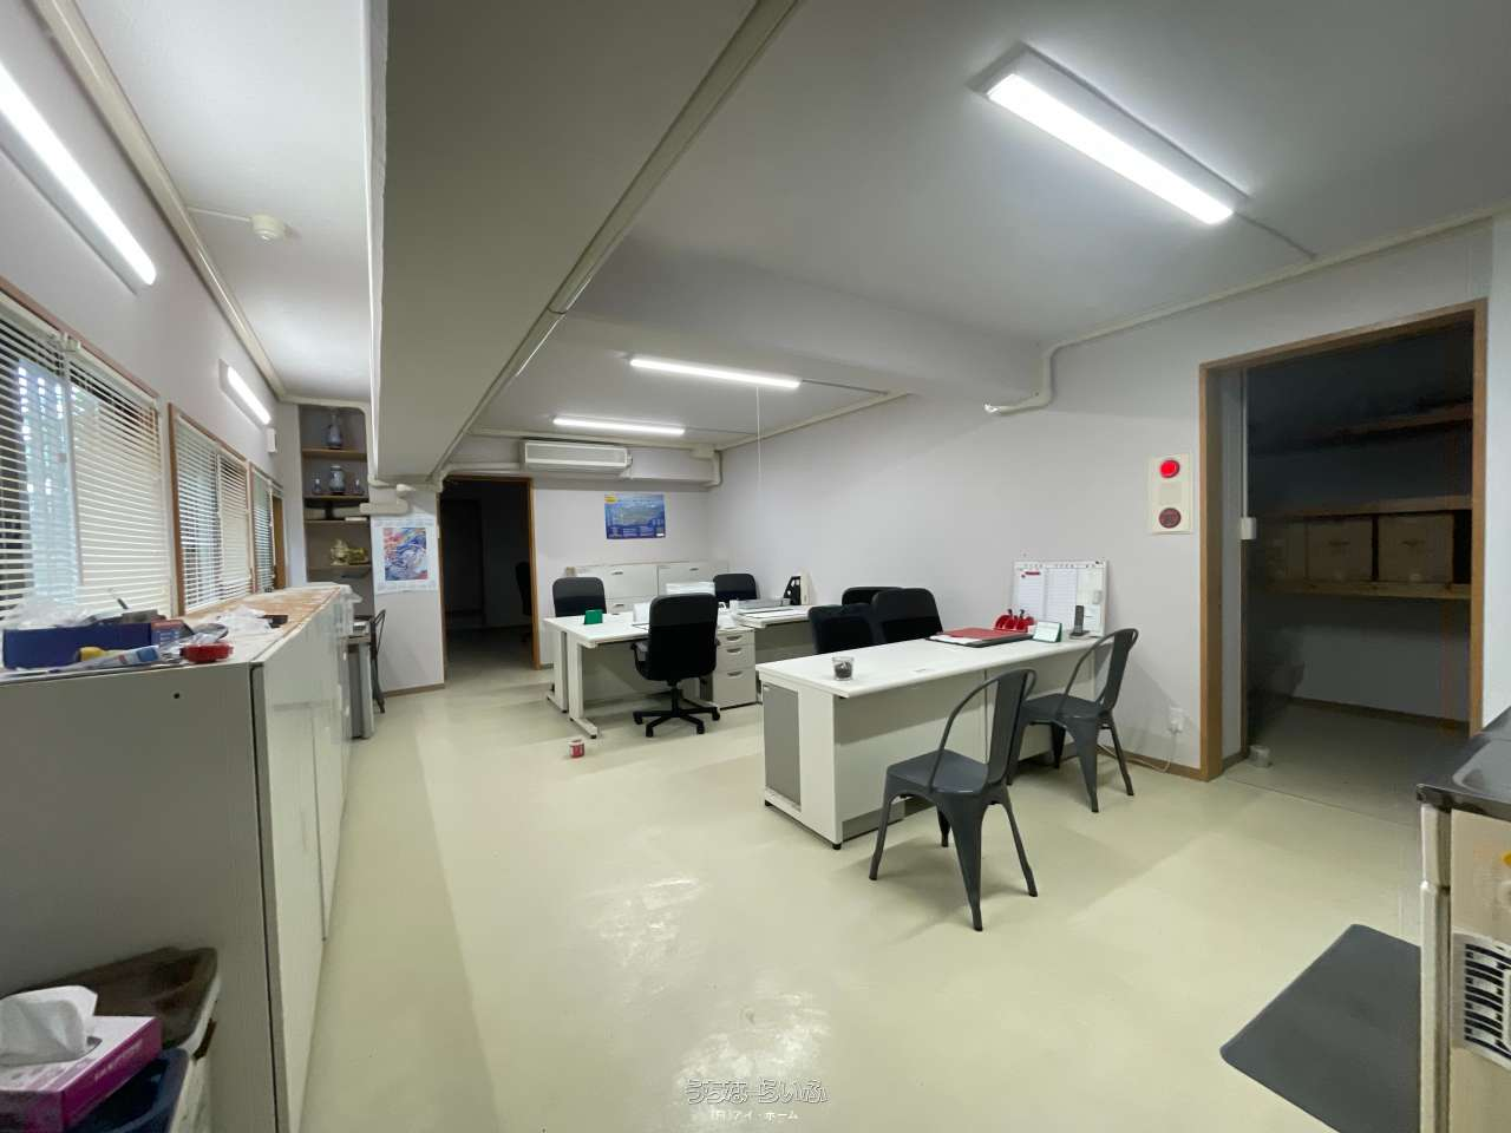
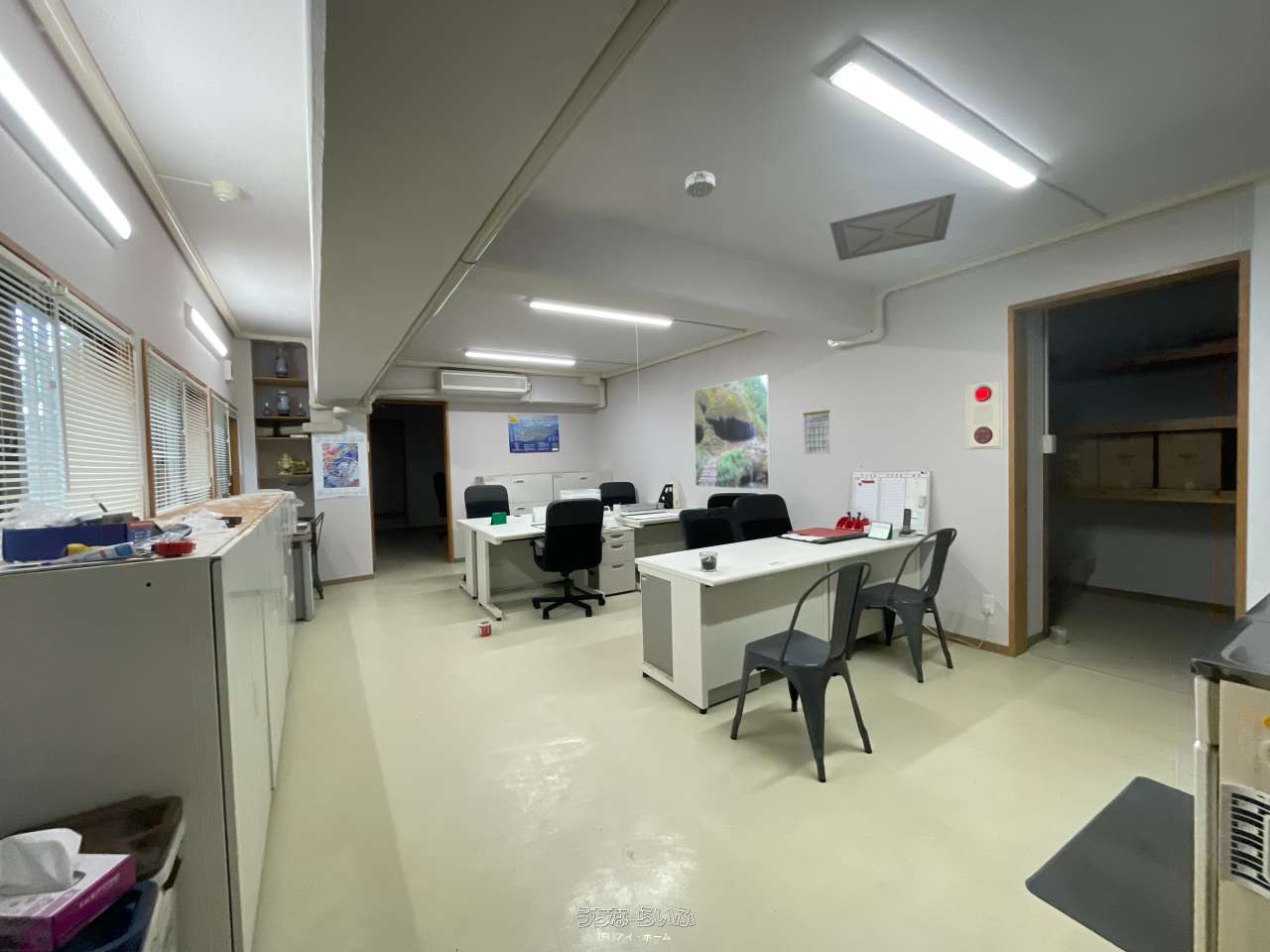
+ ceiling vent (889, 231)
+ smoke detector (699, 183)
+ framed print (728, 435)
+ calendar (816, 427)
